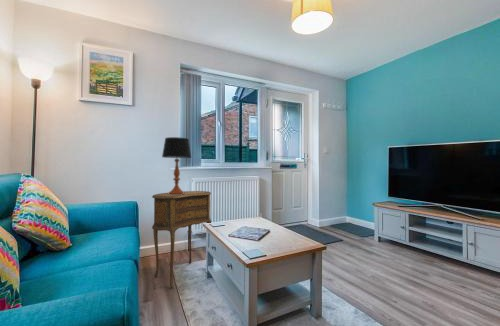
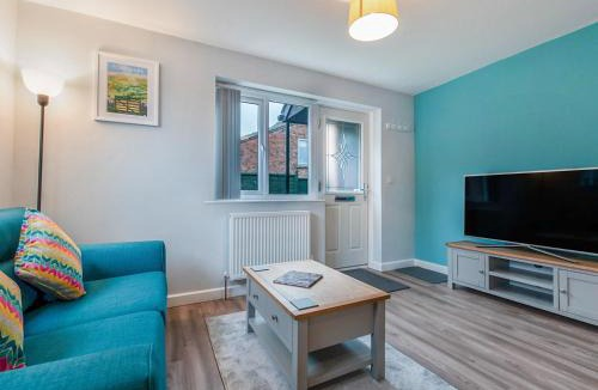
- side table (181, 227)
- table lamp (176, 166)
